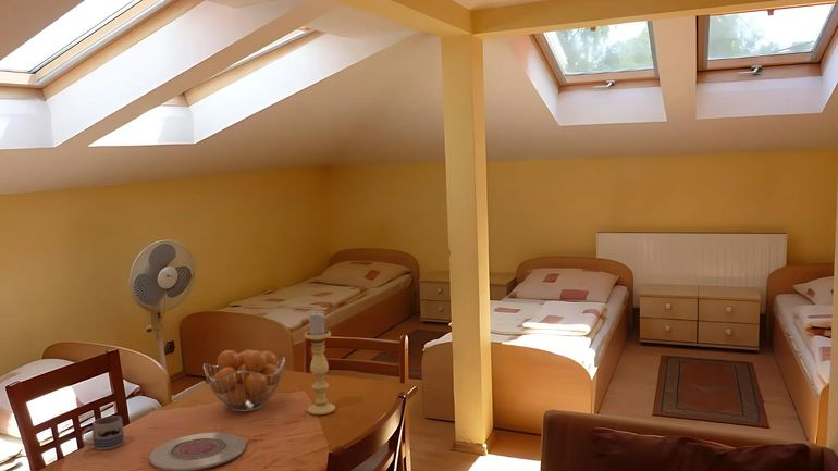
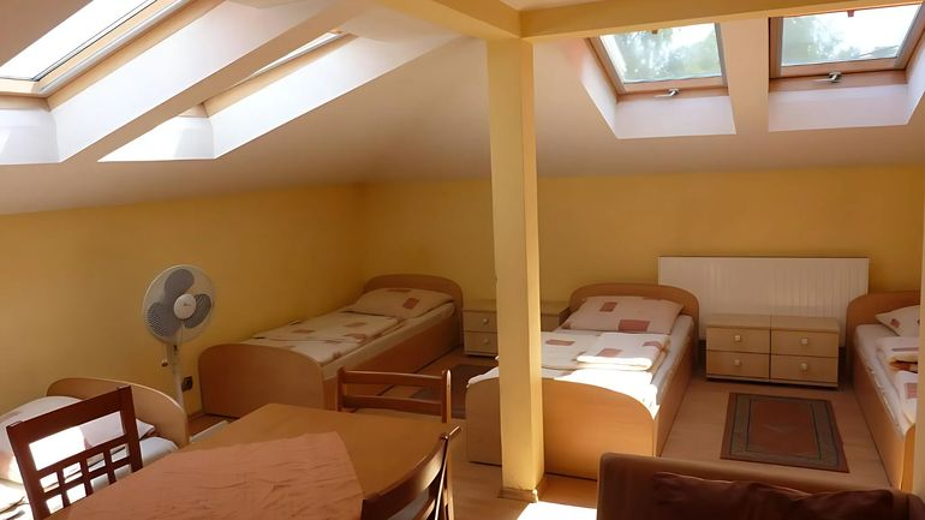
- plate (198, 449)
- candle holder (319, 360)
- fruit basket (245, 377)
- mug (102, 433)
